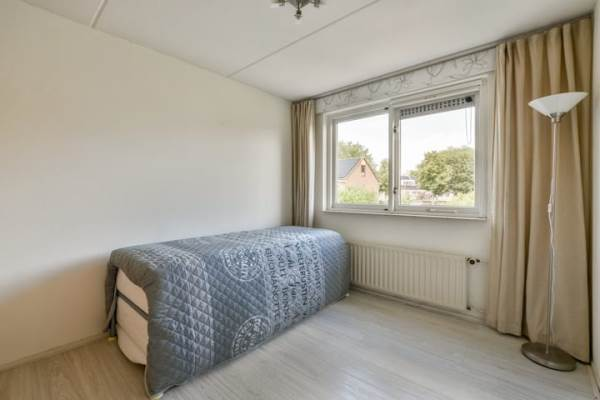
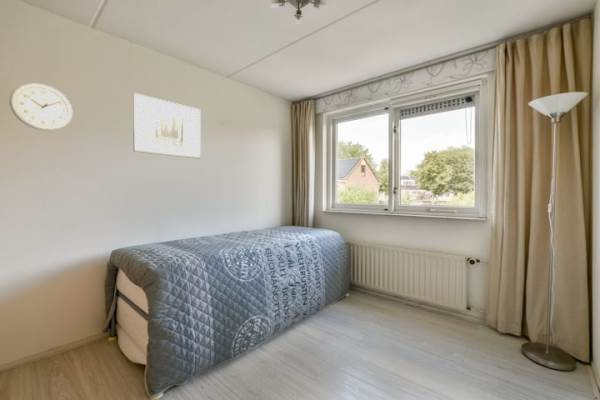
+ wall clock (43, 107)
+ wall art (169, 128)
